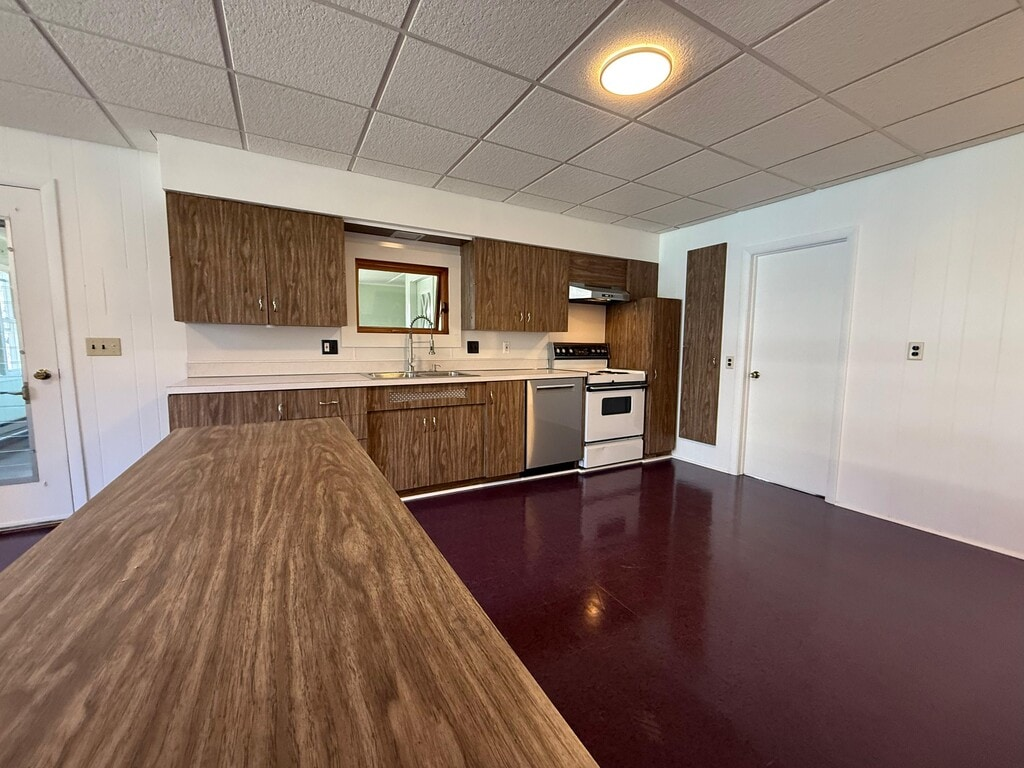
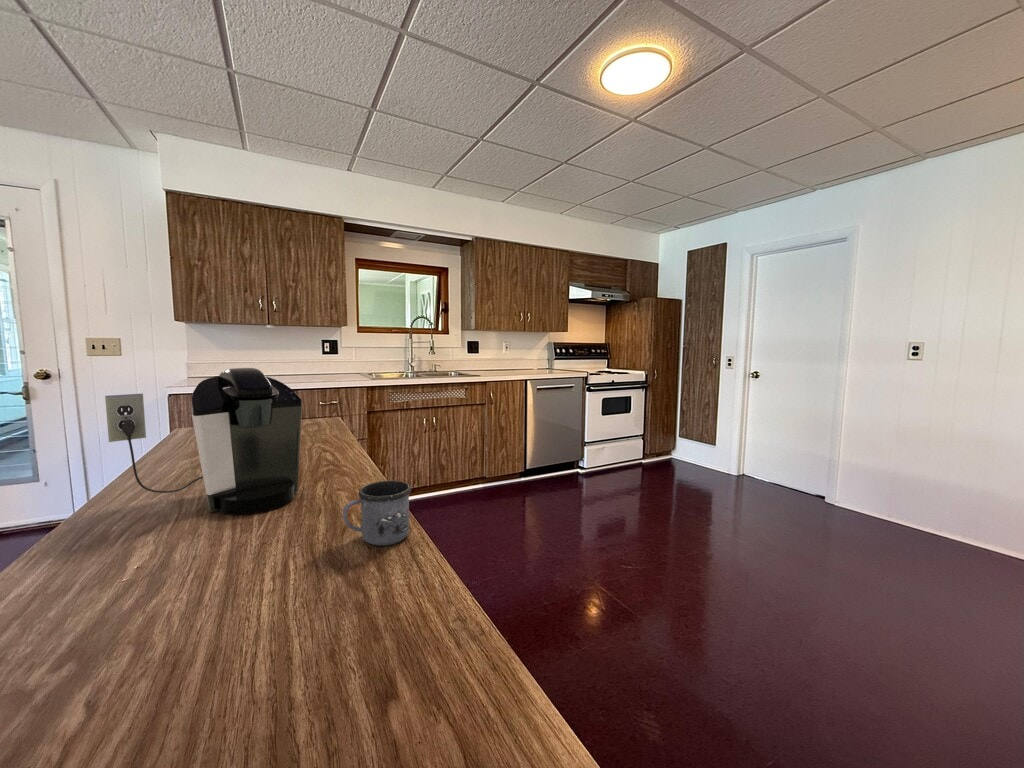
+ mug (377, 514)
+ coffee maker (217, 437)
